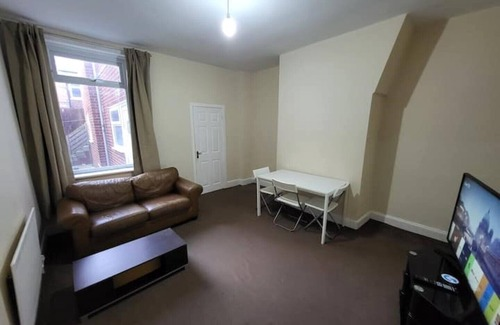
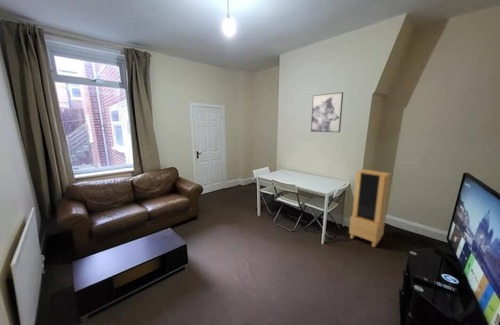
+ wall art (326, 113)
+ storage cabinet (368, 206)
